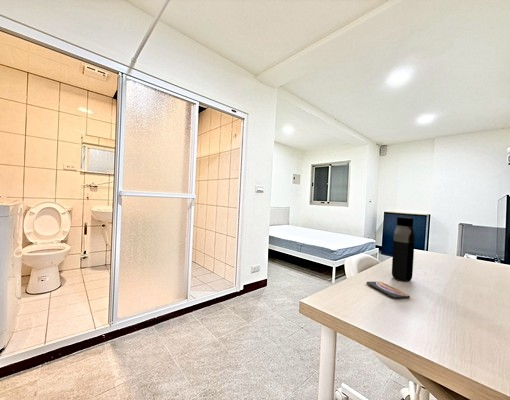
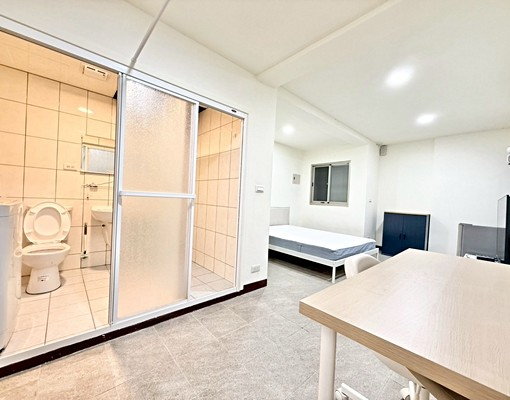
- smartphone (386, 289)
- water bottle (403, 248)
